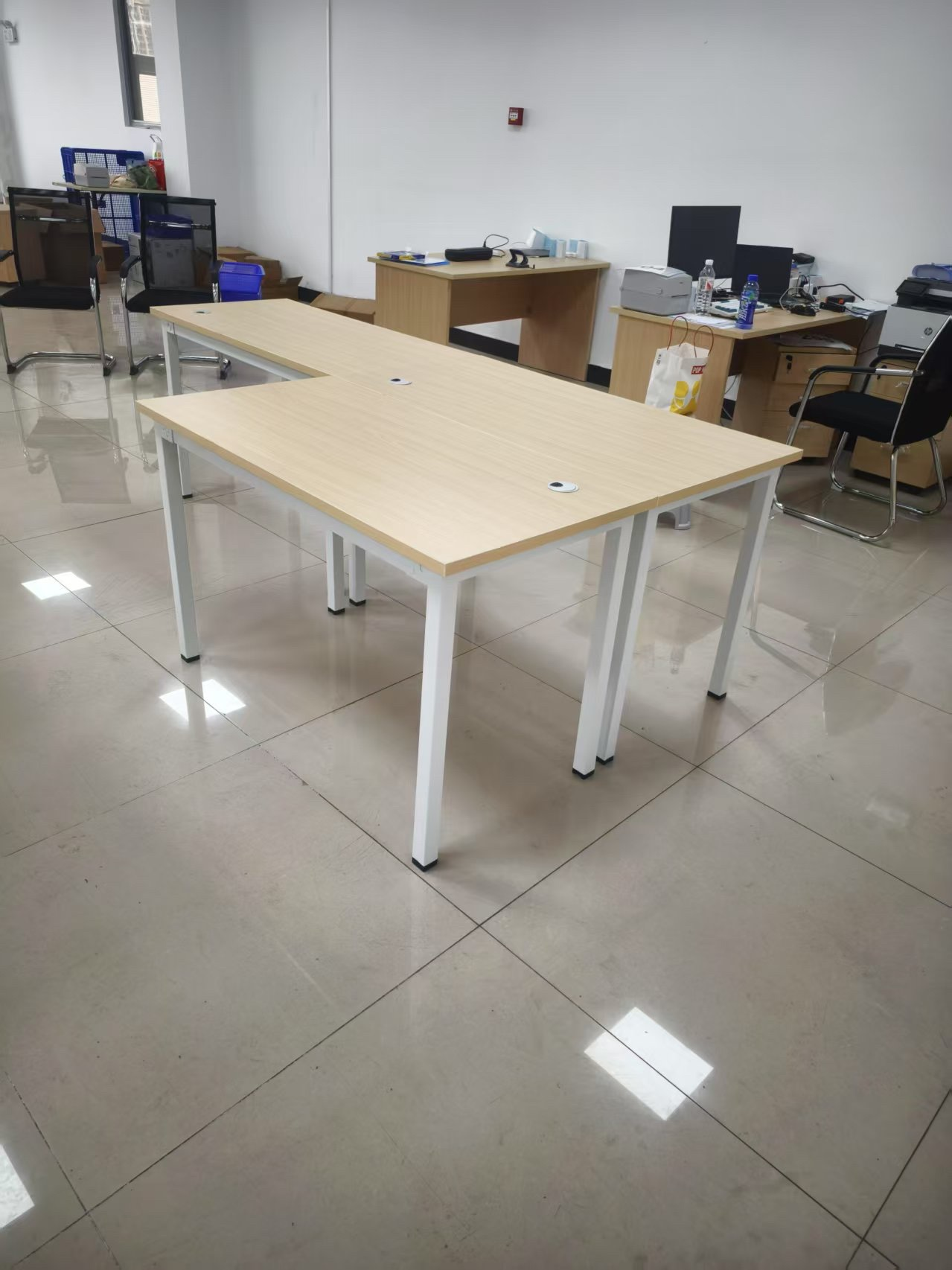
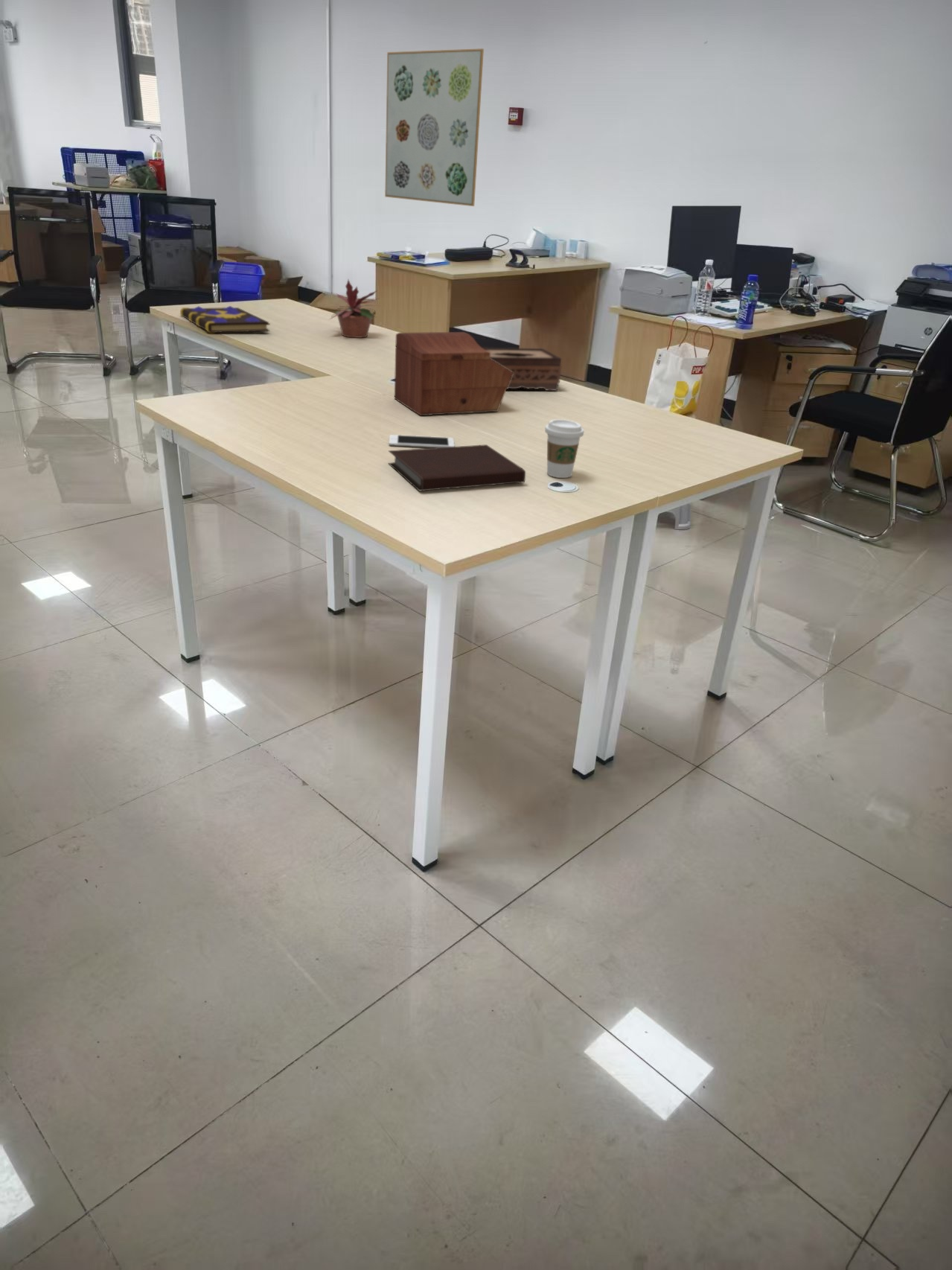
+ notebook (456, 467)
+ cell phone (421, 441)
+ coffee cup (562, 449)
+ book (226, 317)
+ wall art (430, 128)
+ tissue box (514, 368)
+ sewing box (454, 371)
+ potted plant (354, 307)
